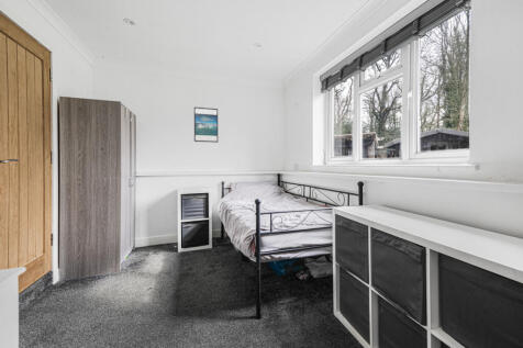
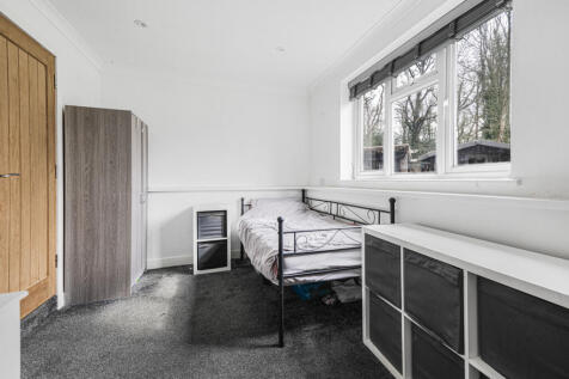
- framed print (205, 124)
